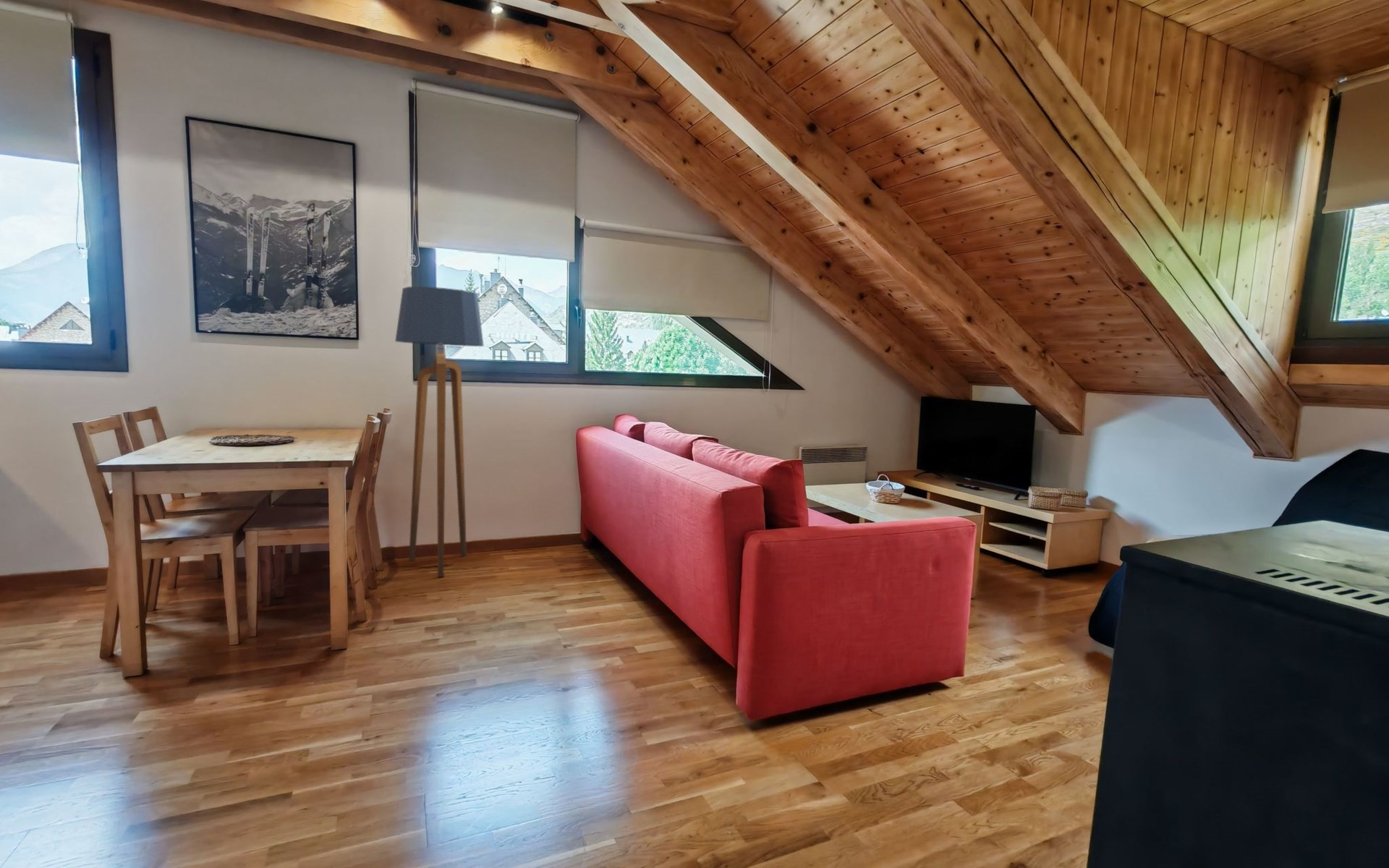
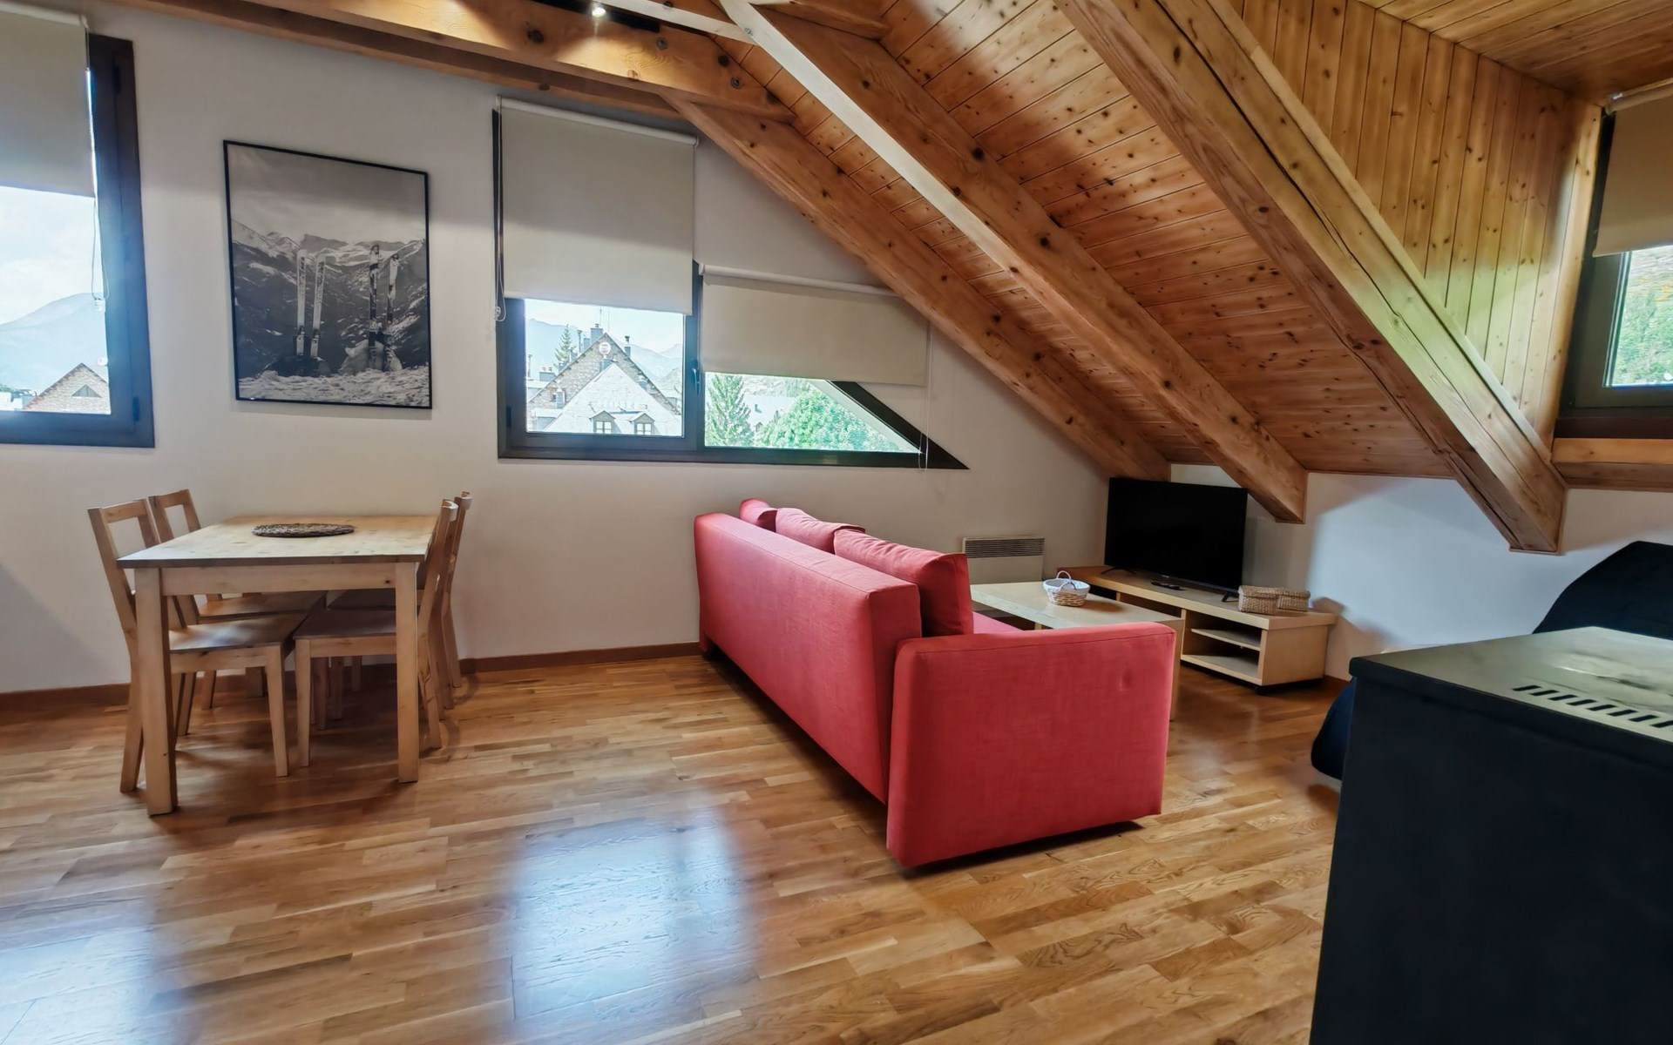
- floor lamp (440, 431)
